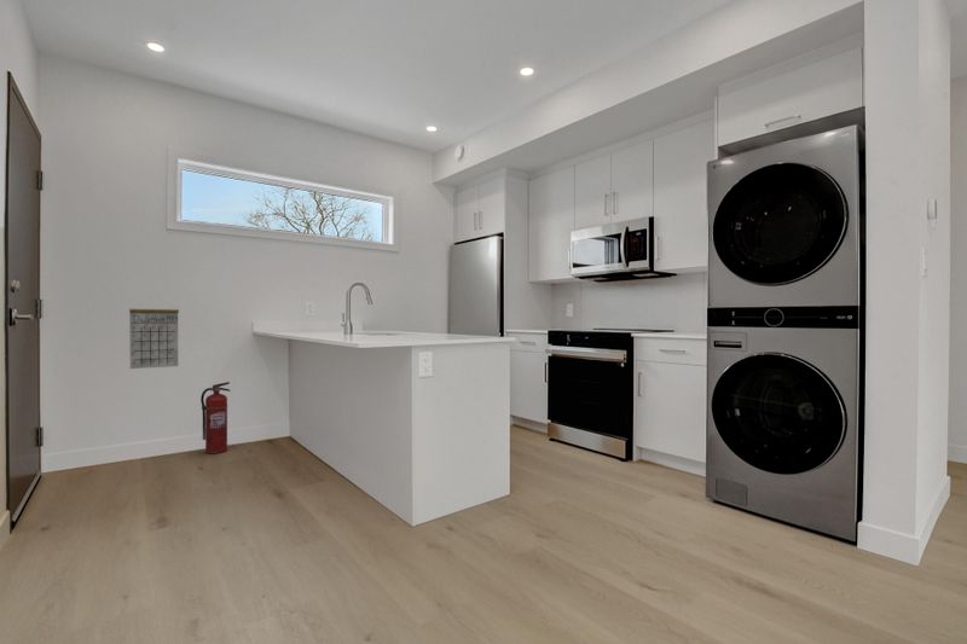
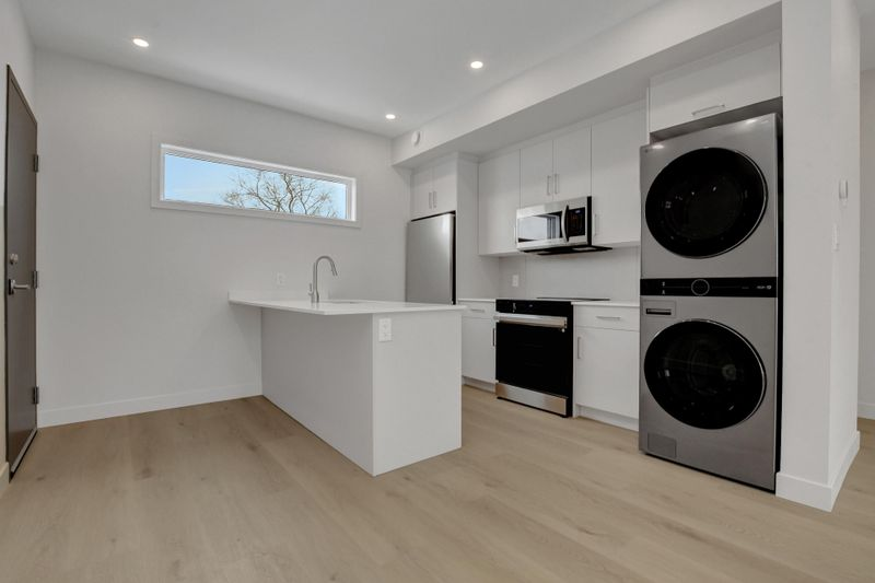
- fire extinguisher (215, 417)
- calendar (155, 331)
